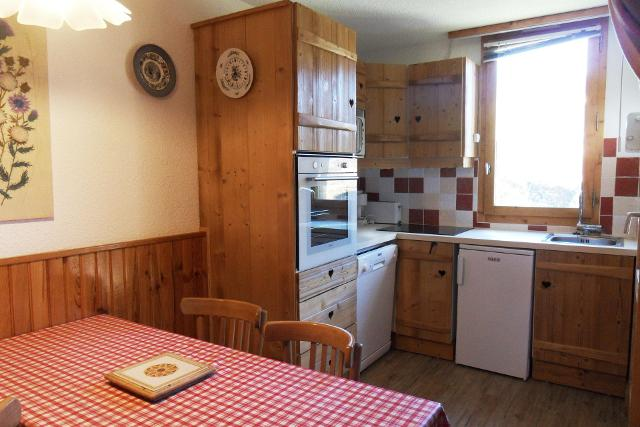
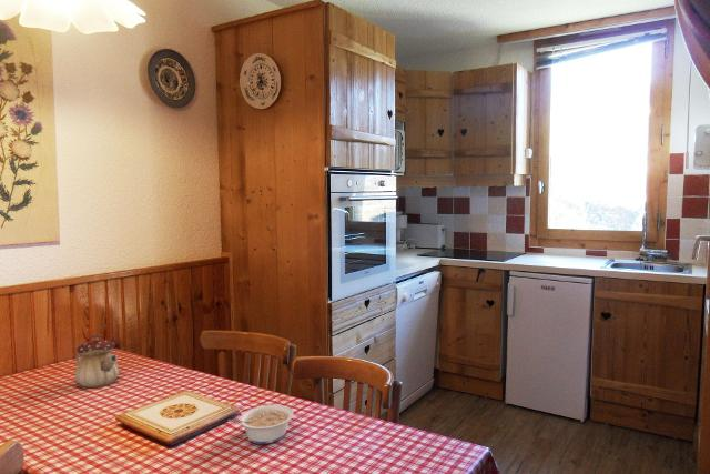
+ legume (265, 424)
+ teapot (94, 357)
